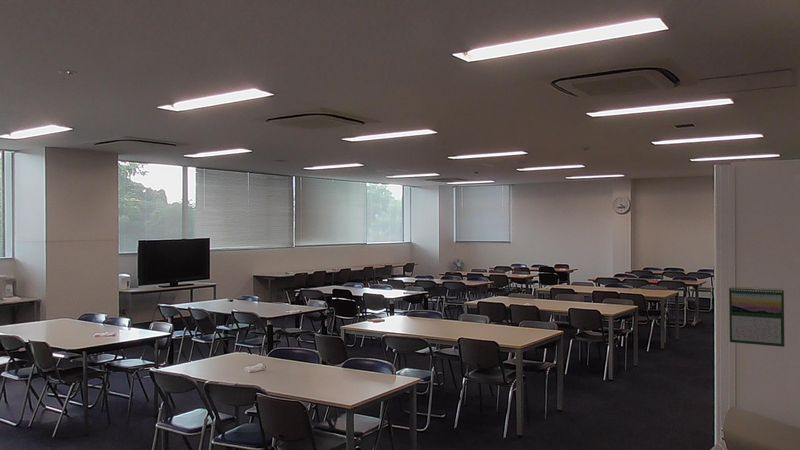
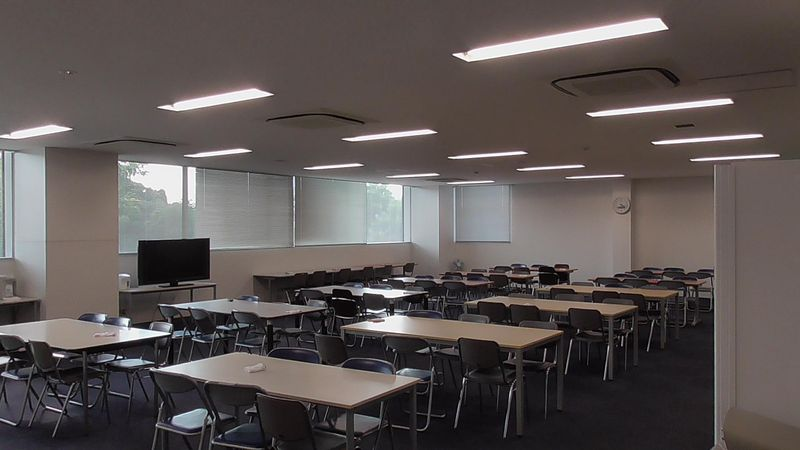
- calendar (756, 315)
